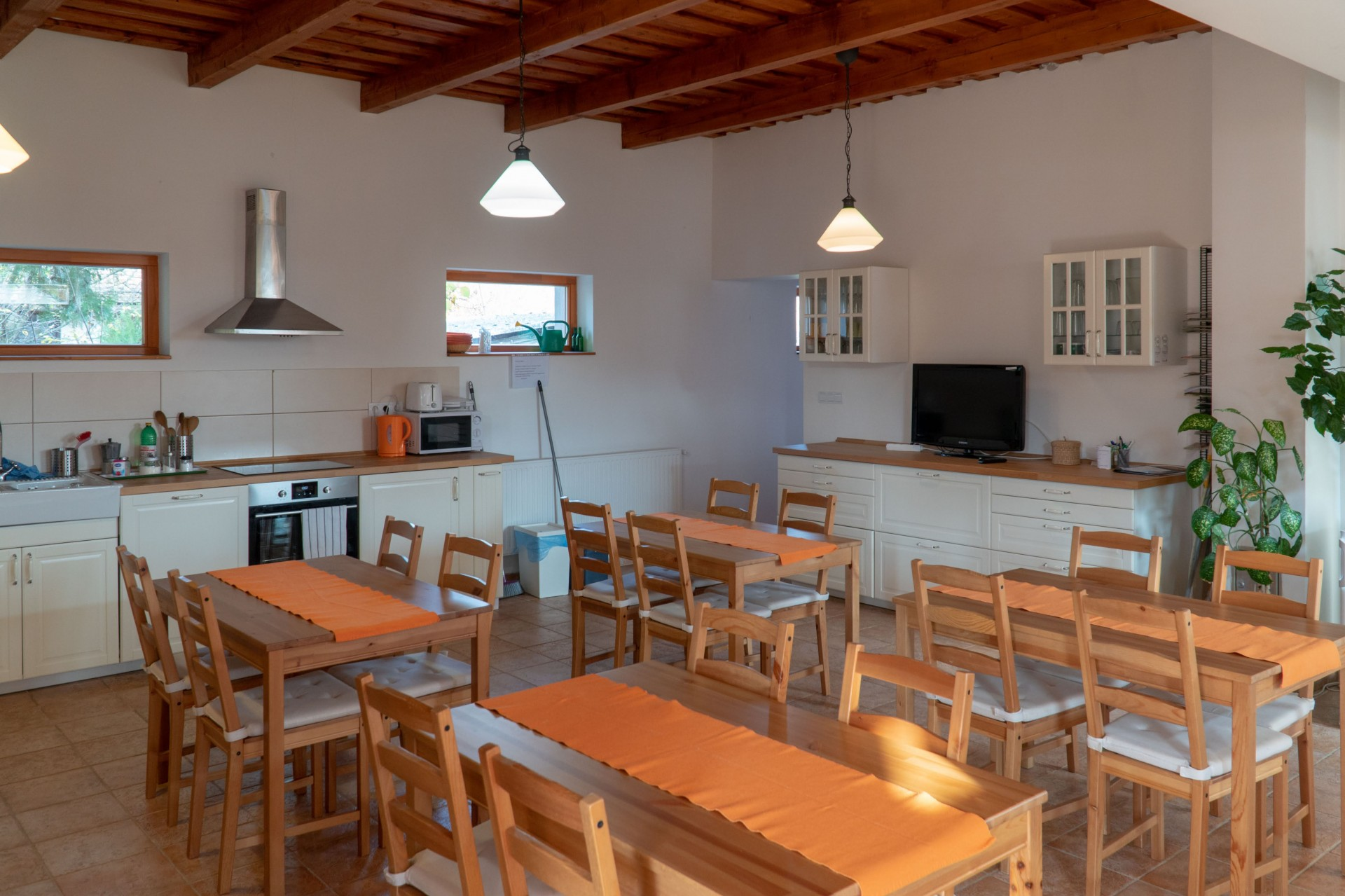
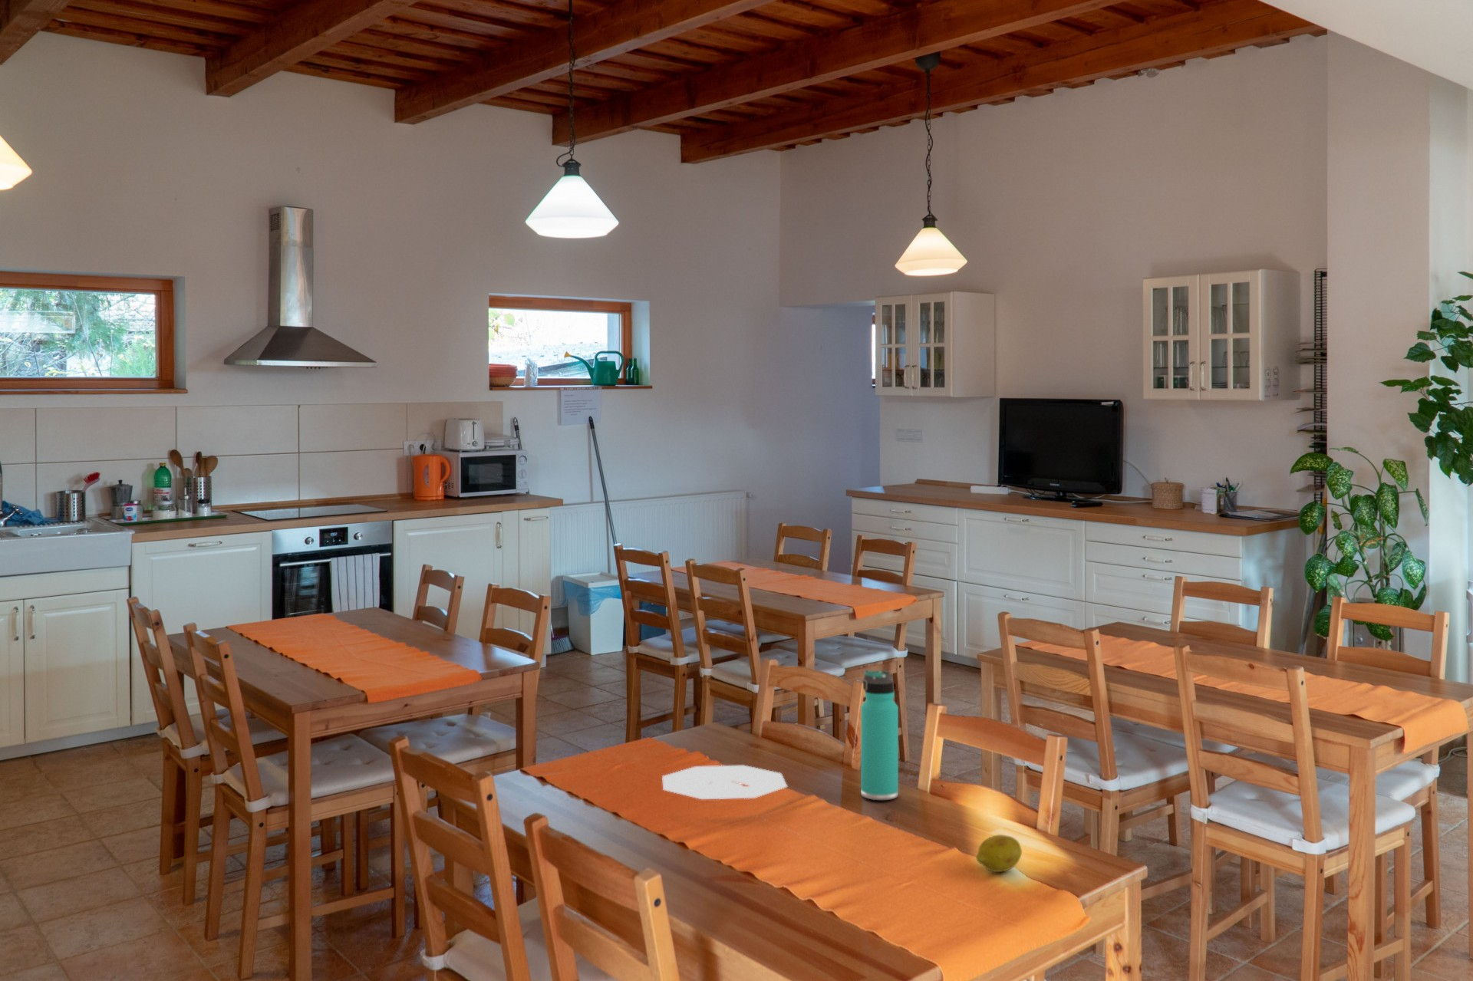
+ fruit (998, 854)
+ thermos bottle (879, 732)
+ plate (724, 778)
